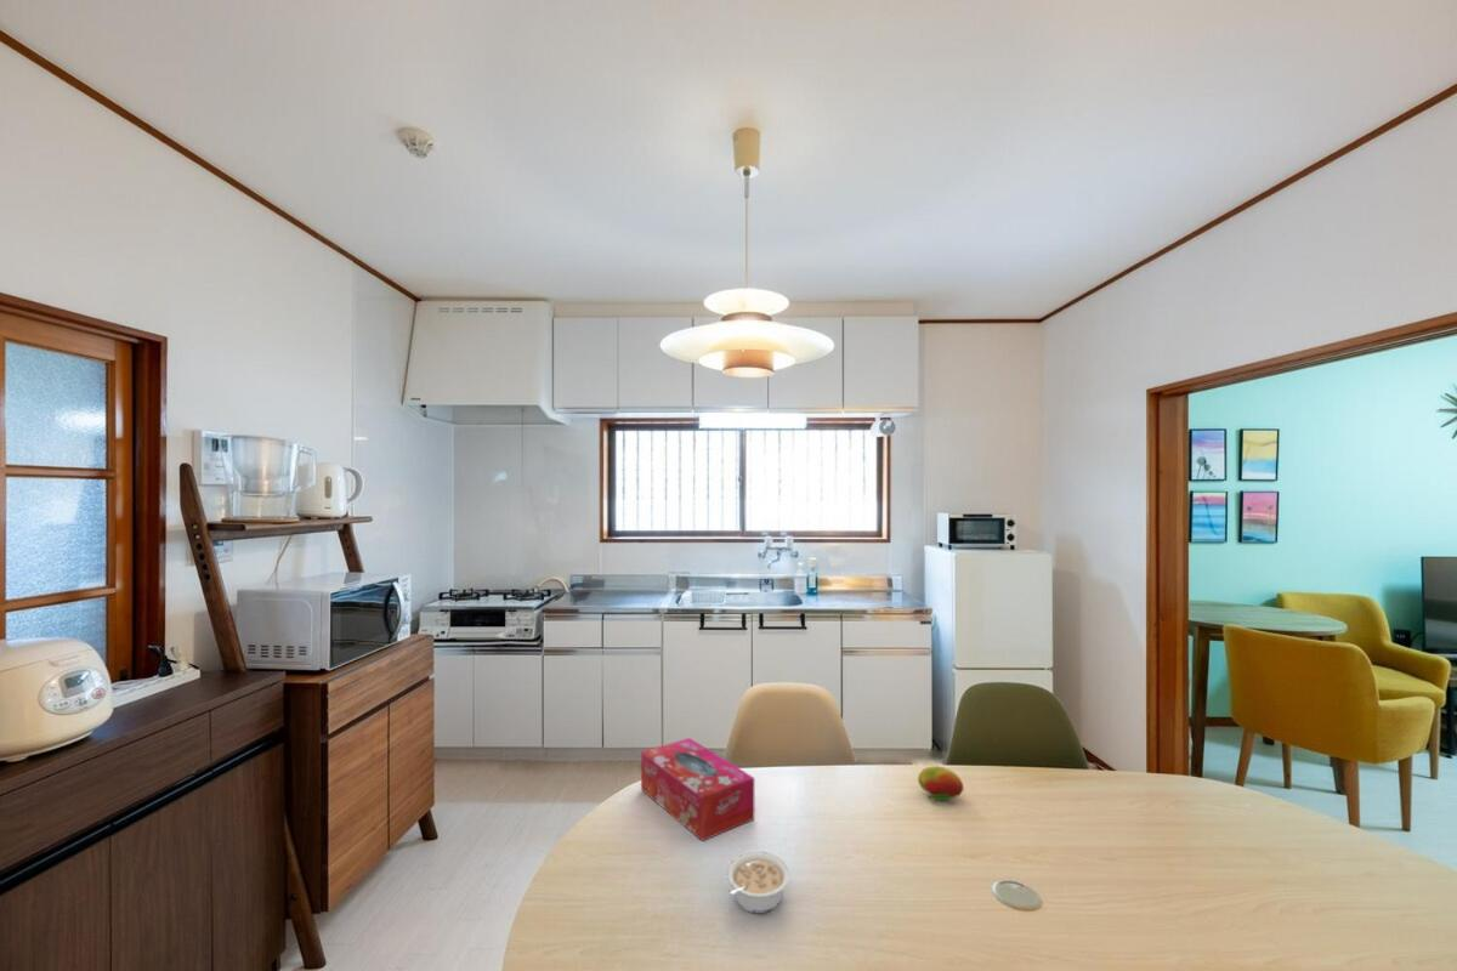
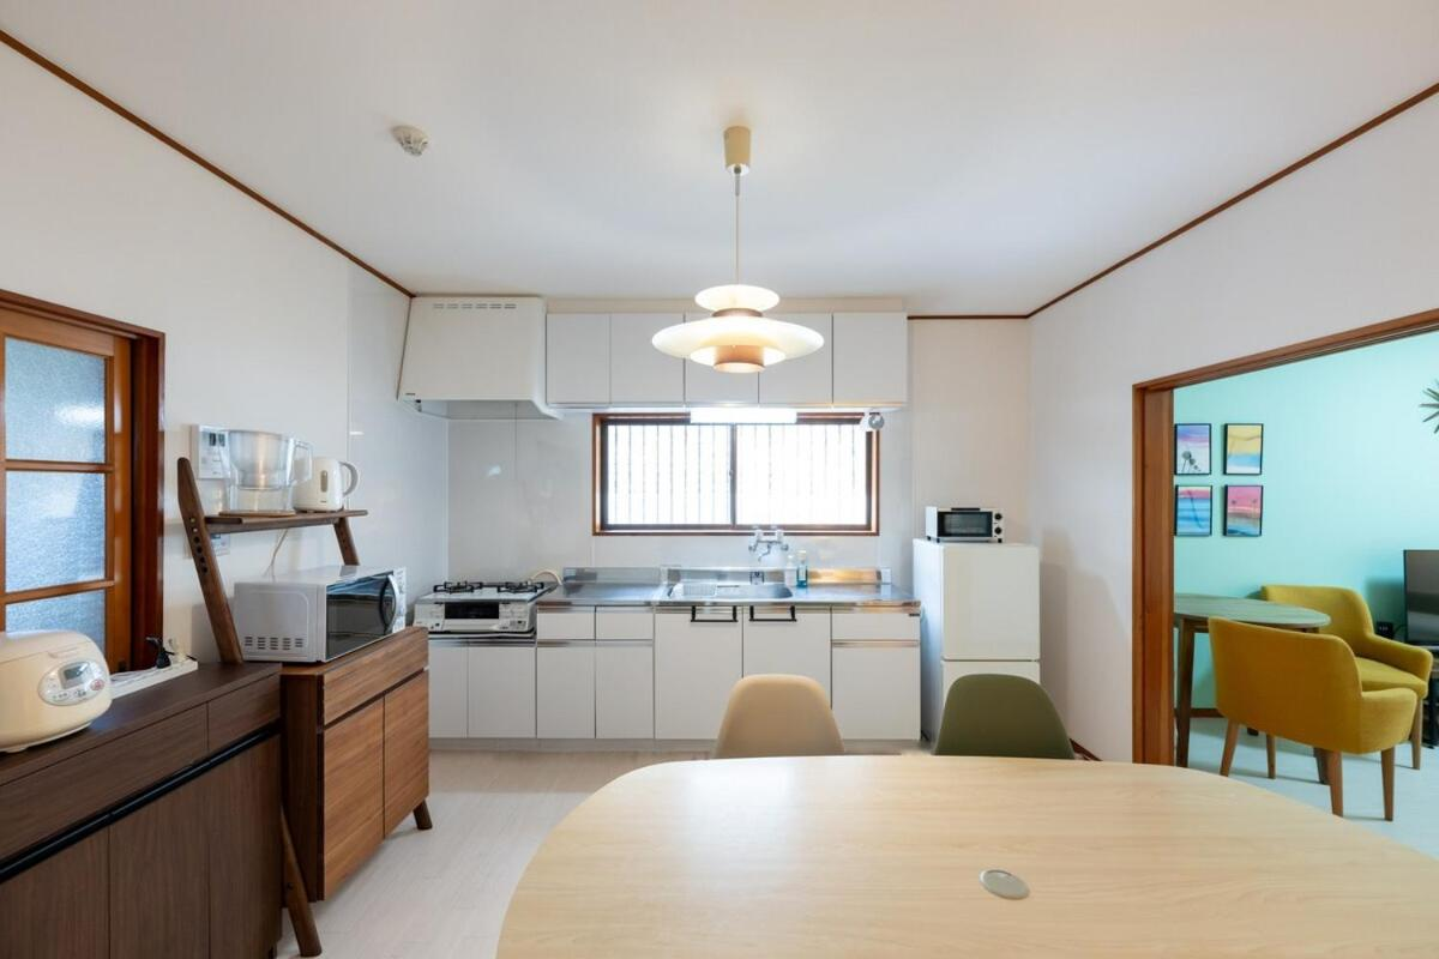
- fruit (940, 782)
- tissue box (695, 783)
- legume (758, 884)
